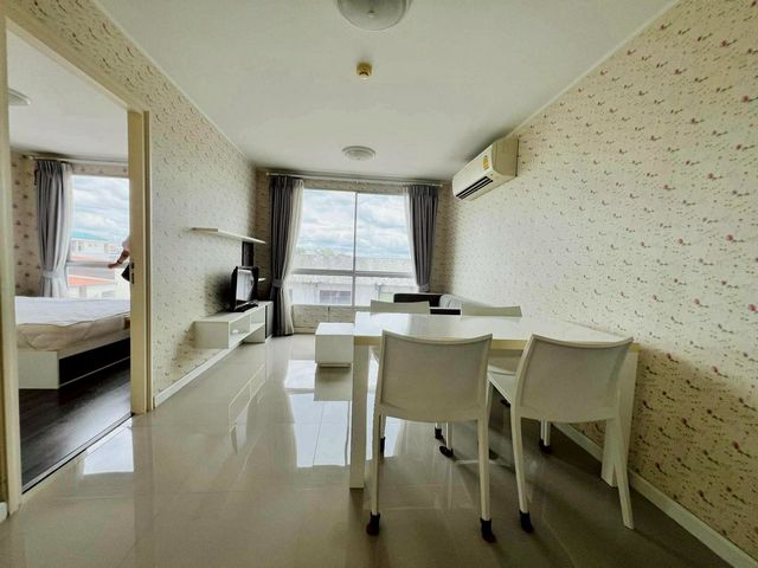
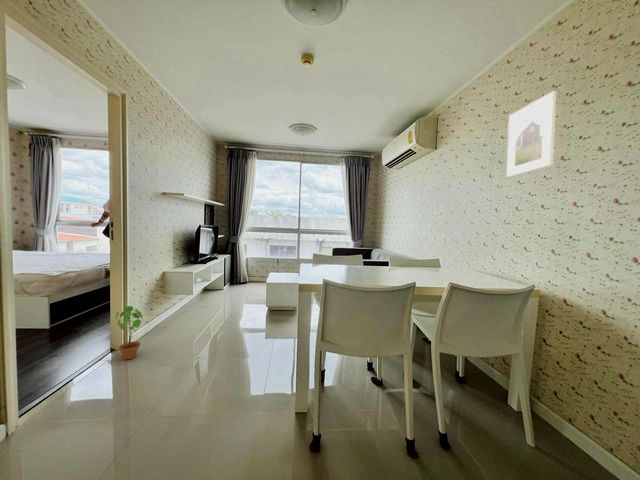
+ potted plant (130, 332)
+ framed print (529, 138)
